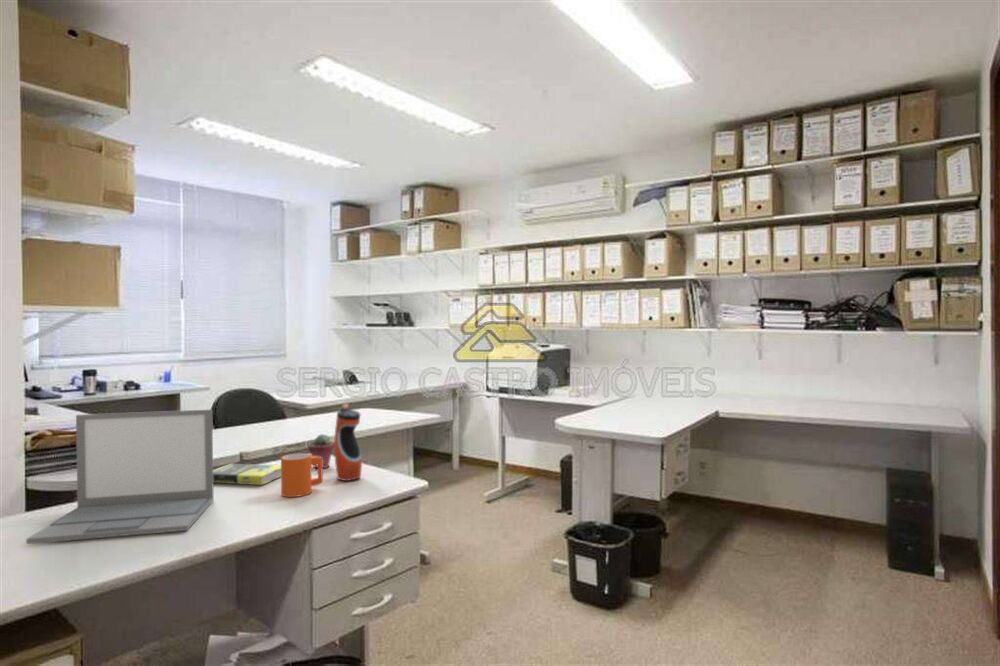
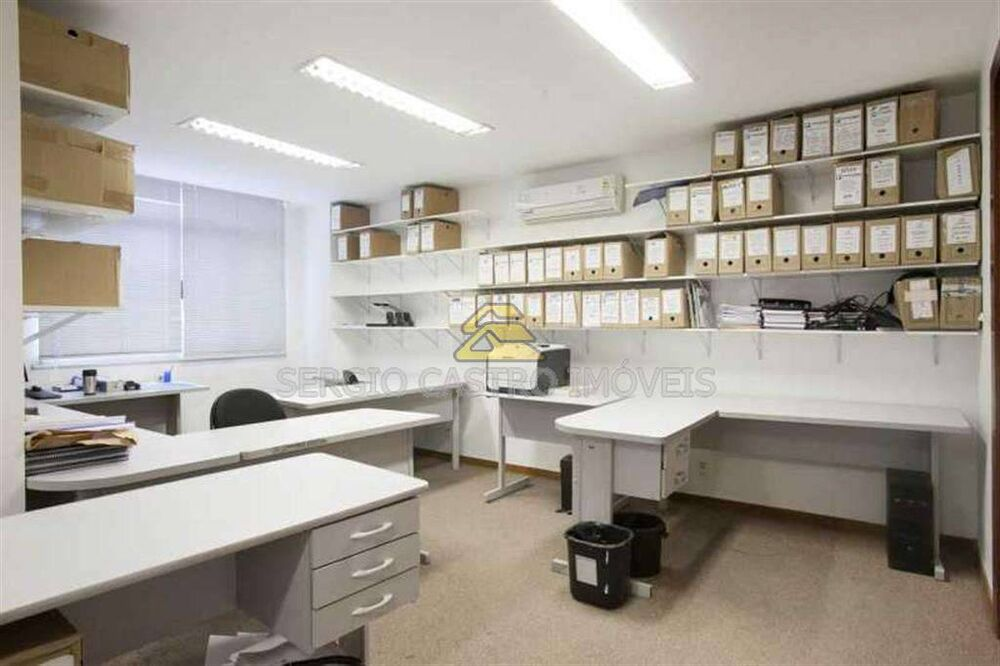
- mug (300, 473)
- potted succulent (321, 450)
- laptop (129, 469)
- book (245, 474)
- water bottle (347, 441)
